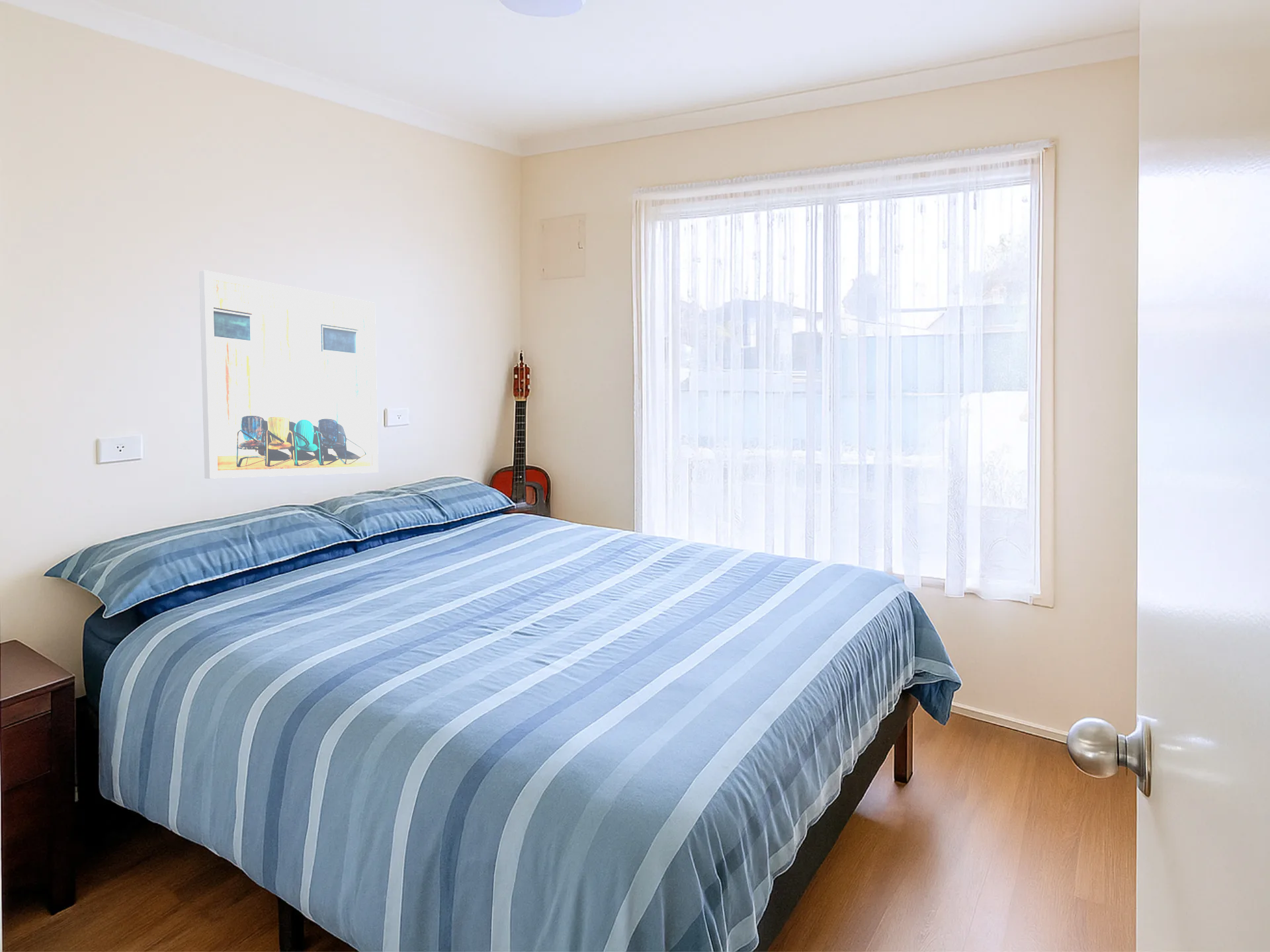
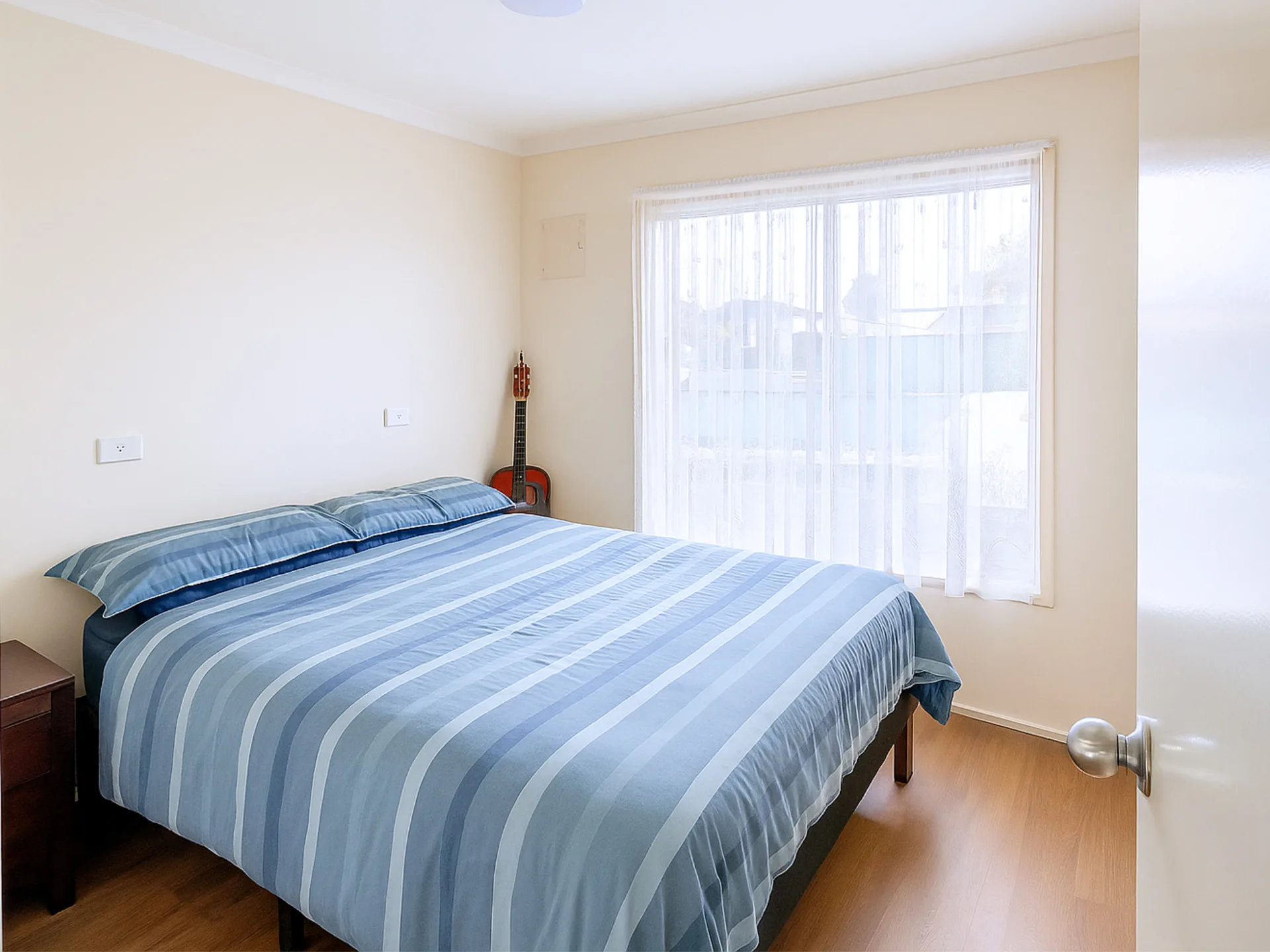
- wall art (298, 382)
